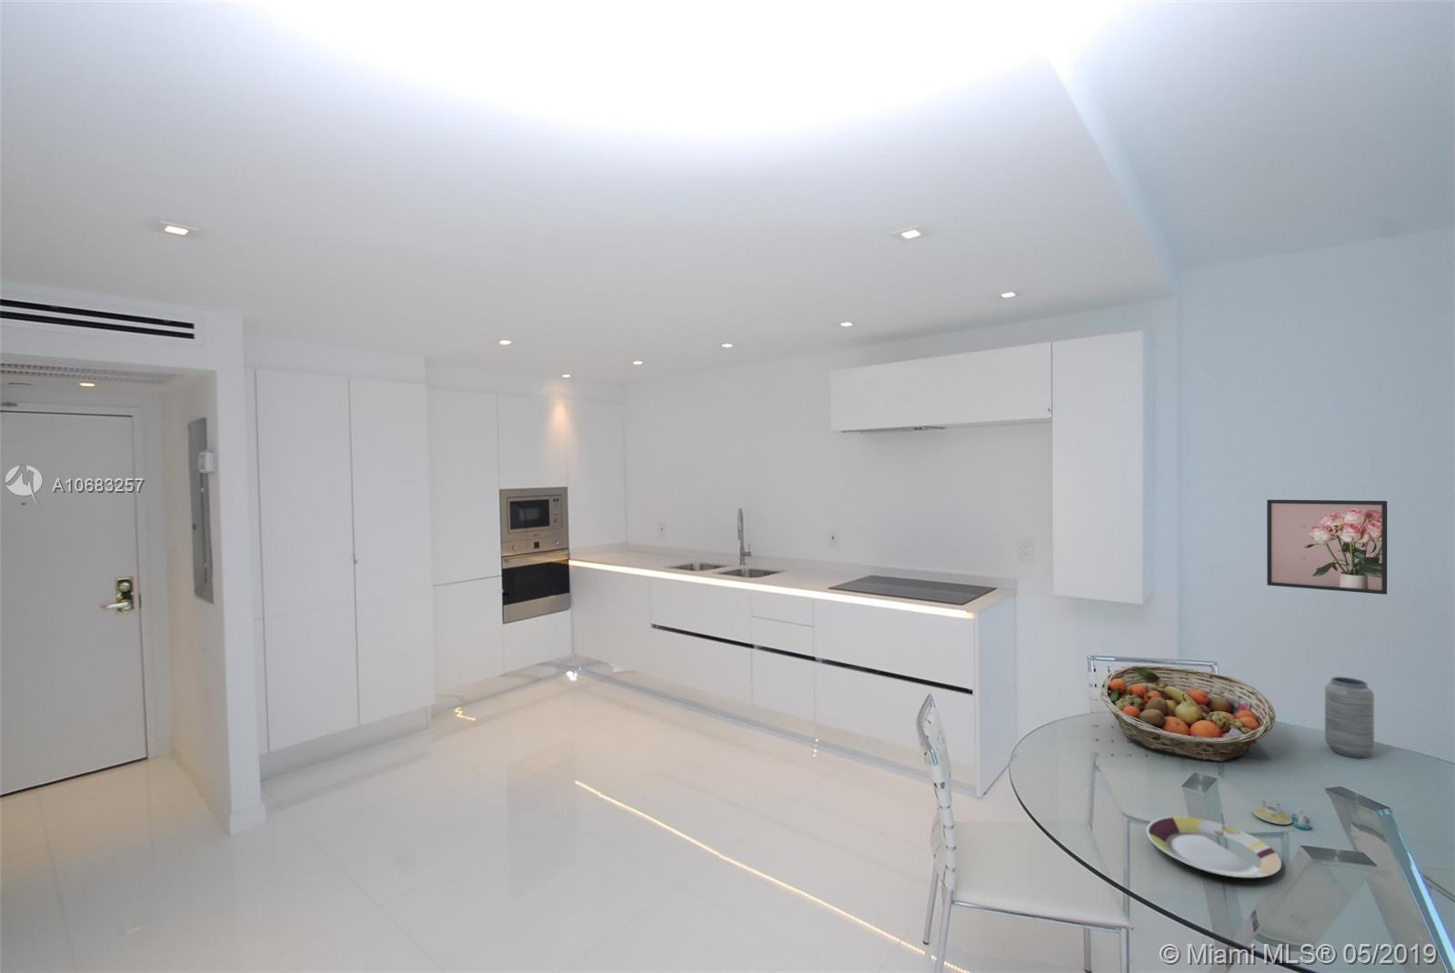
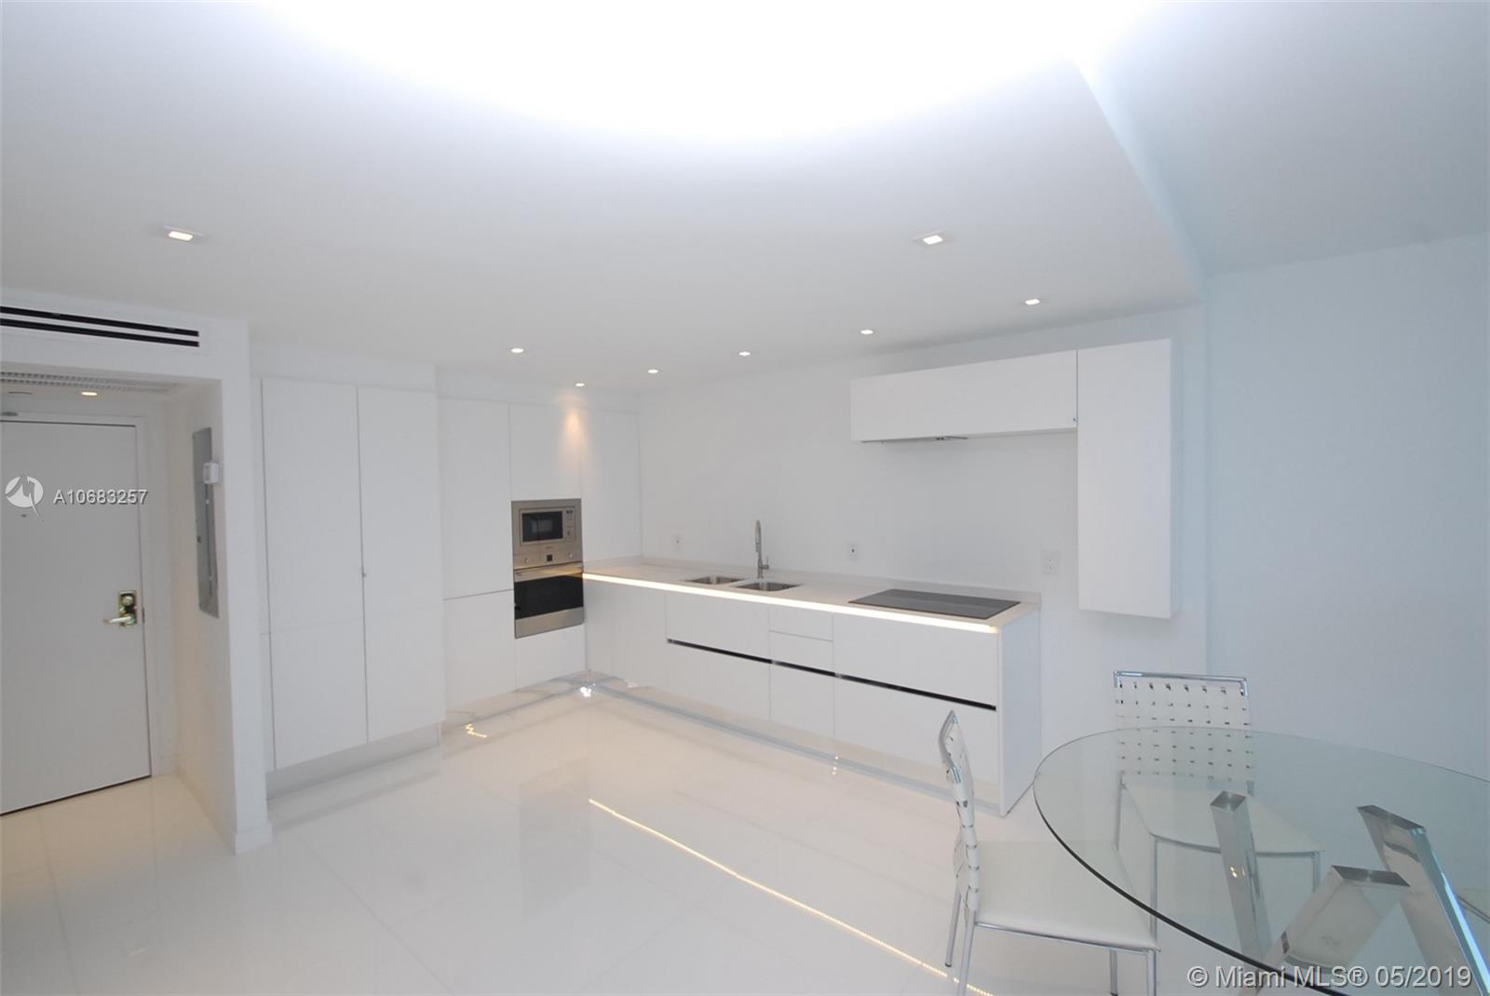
- salt and pepper shaker set (1280, 812)
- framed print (1324, 545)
- fruit basket (1182, 710)
- plate (1211, 848)
- vase (1349, 716)
